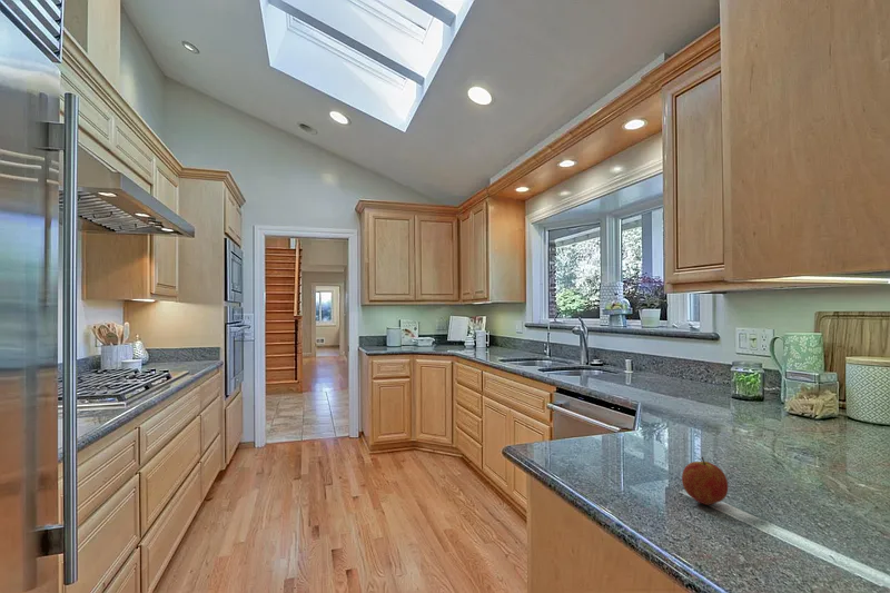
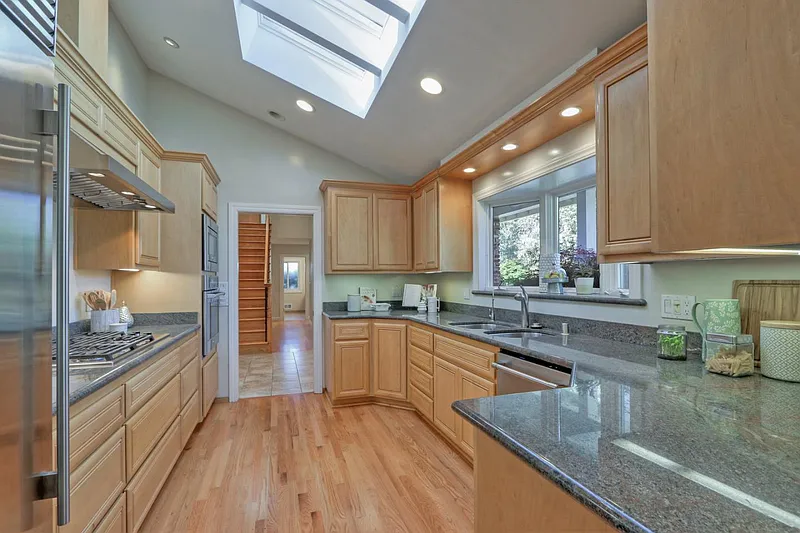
- fruit (704, 480)
